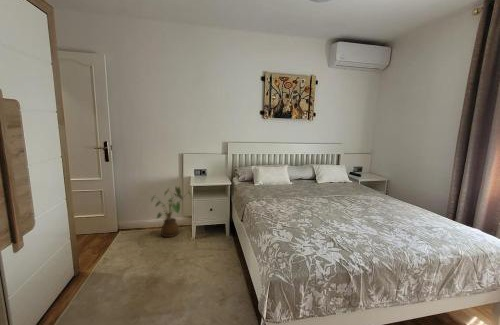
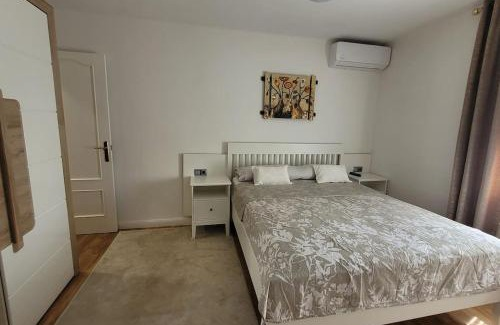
- house plant (172, 211)
